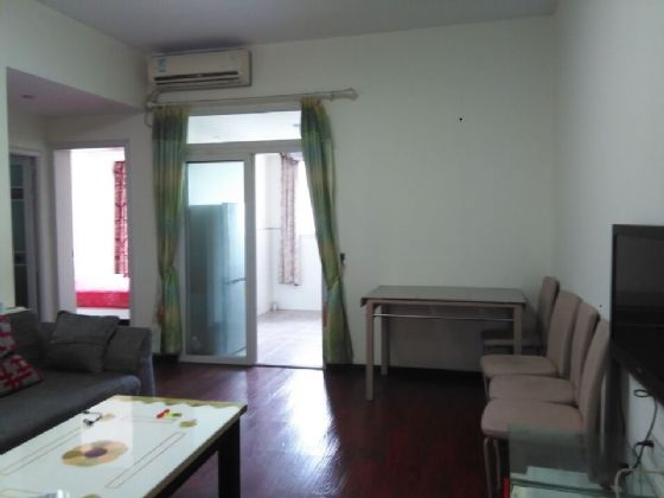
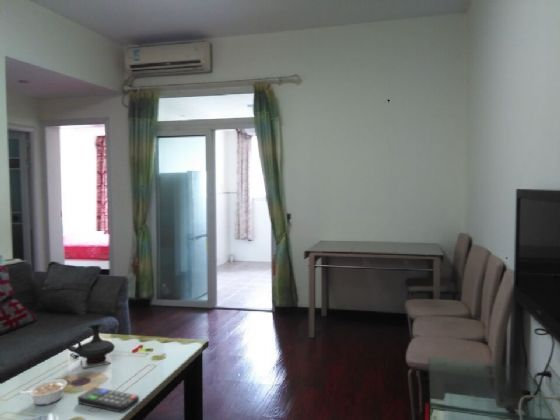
+ remote control (108, 398)
+ teapot (90, 344)
+ legume (47, 392)
